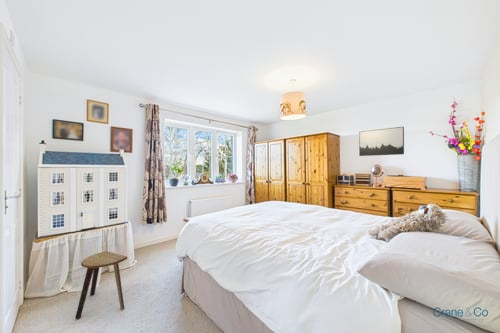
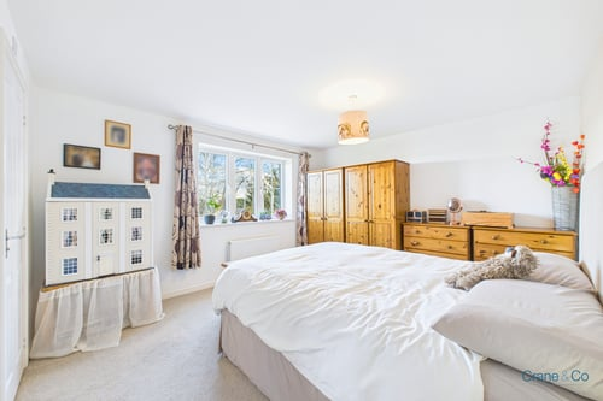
- stool (96, 281)
- wall art (380, 142)
